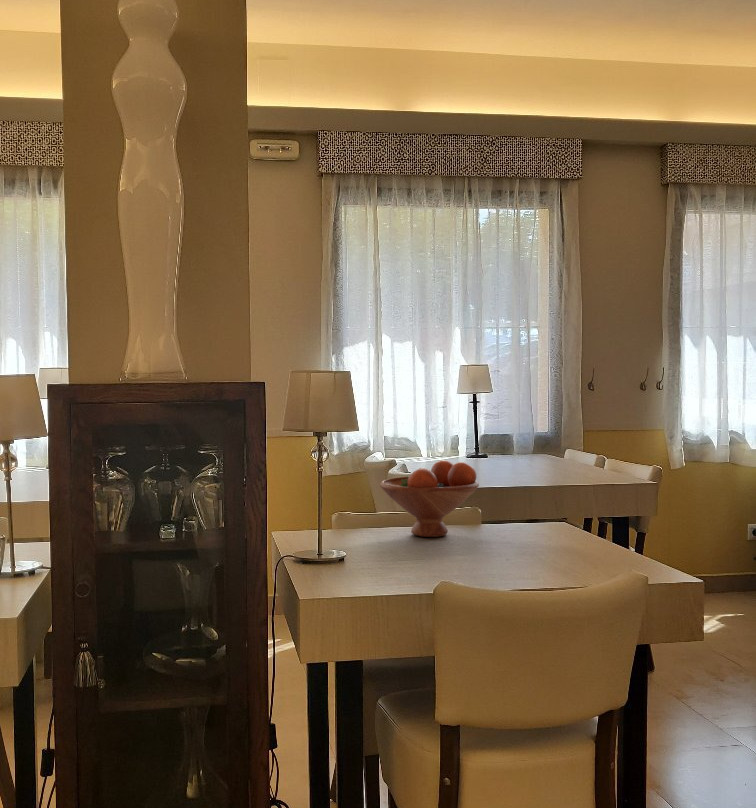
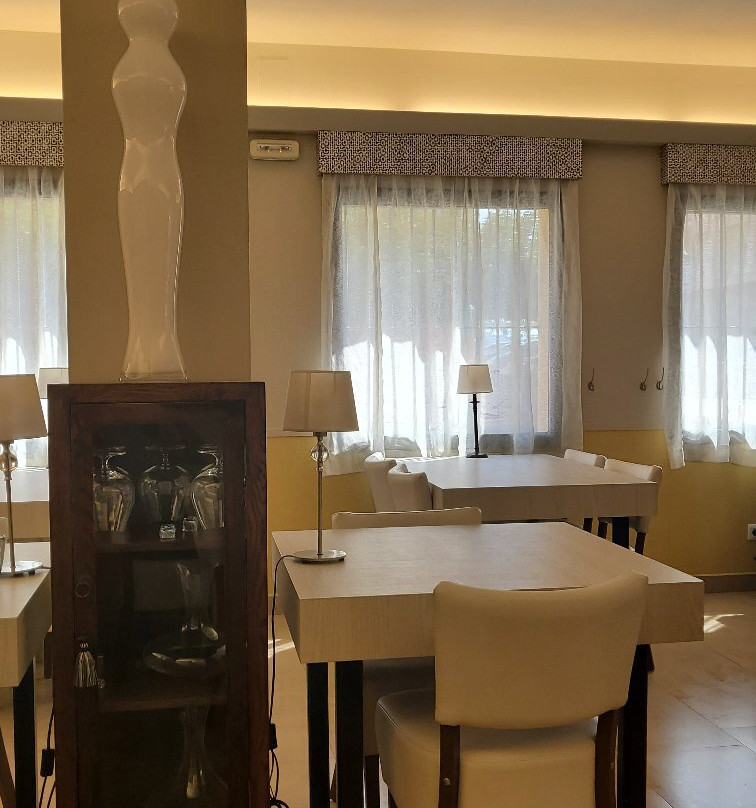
- fruit bowl (429, 498)
